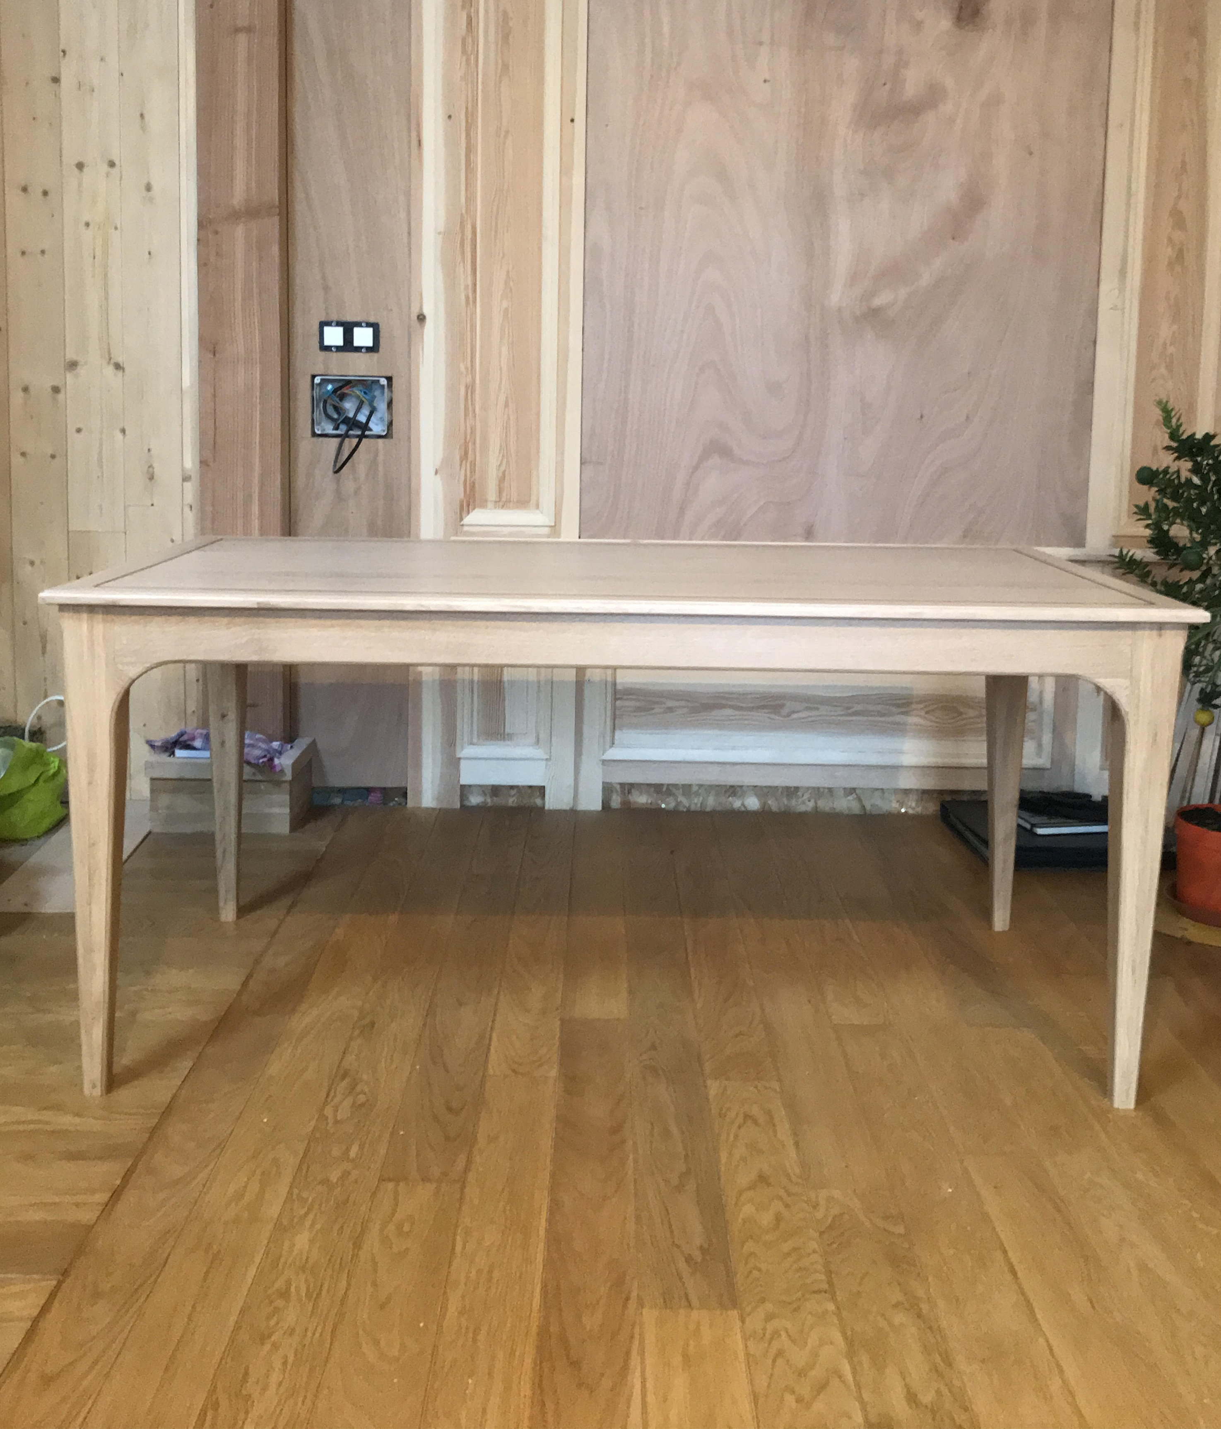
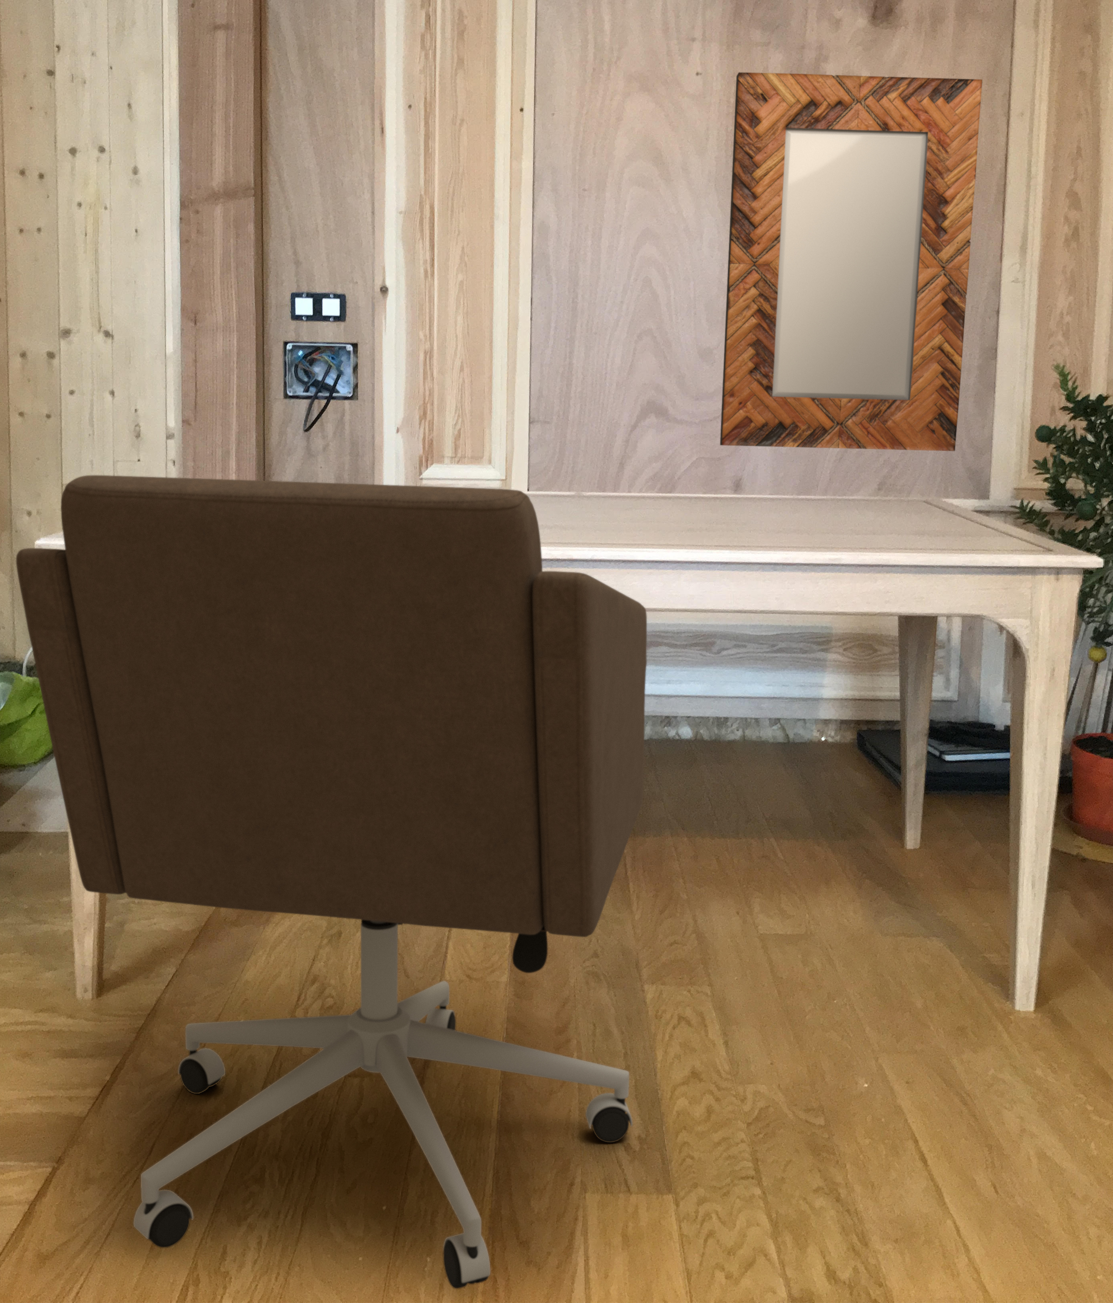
+ office chair (381, 823)
+ home mirror (848, 267)
